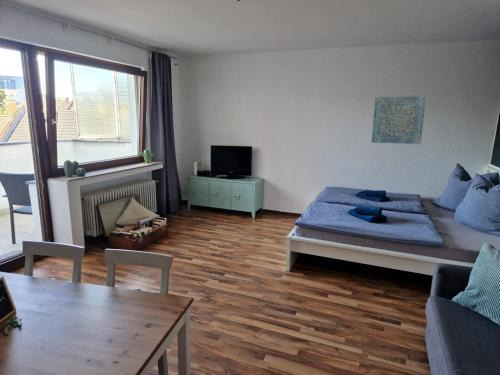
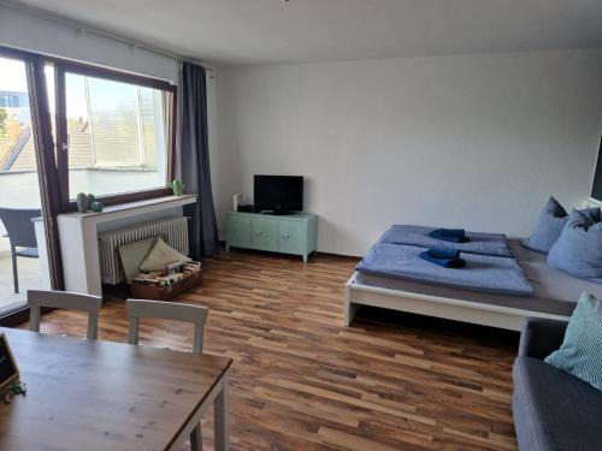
- wall art (397, 120)
